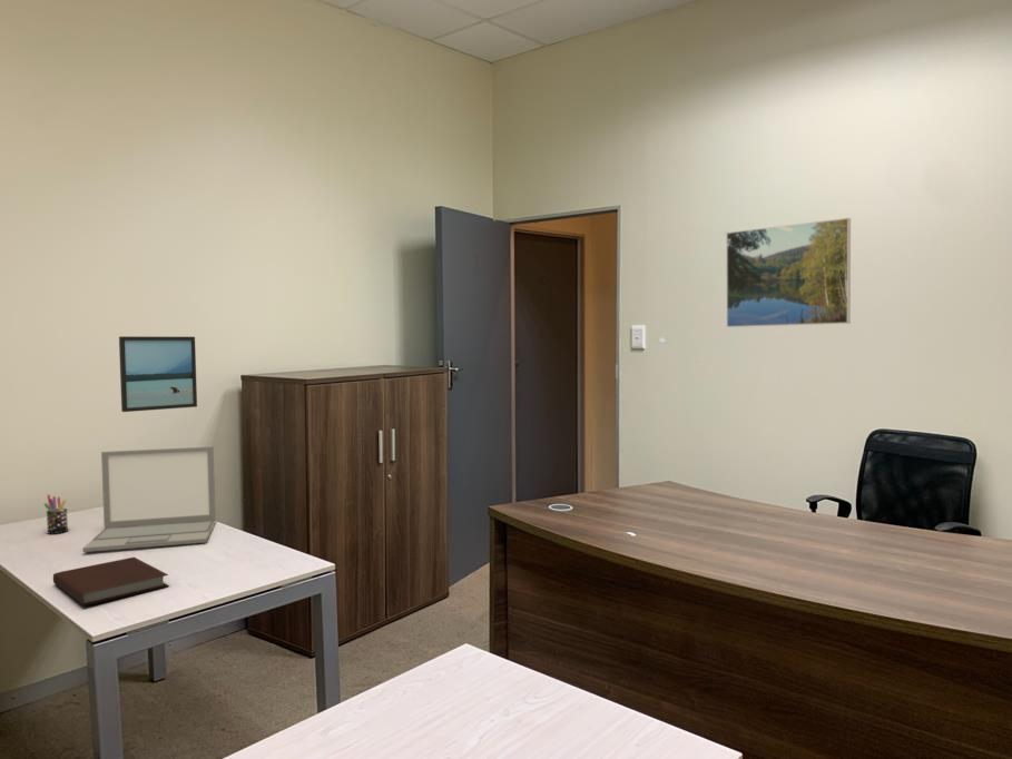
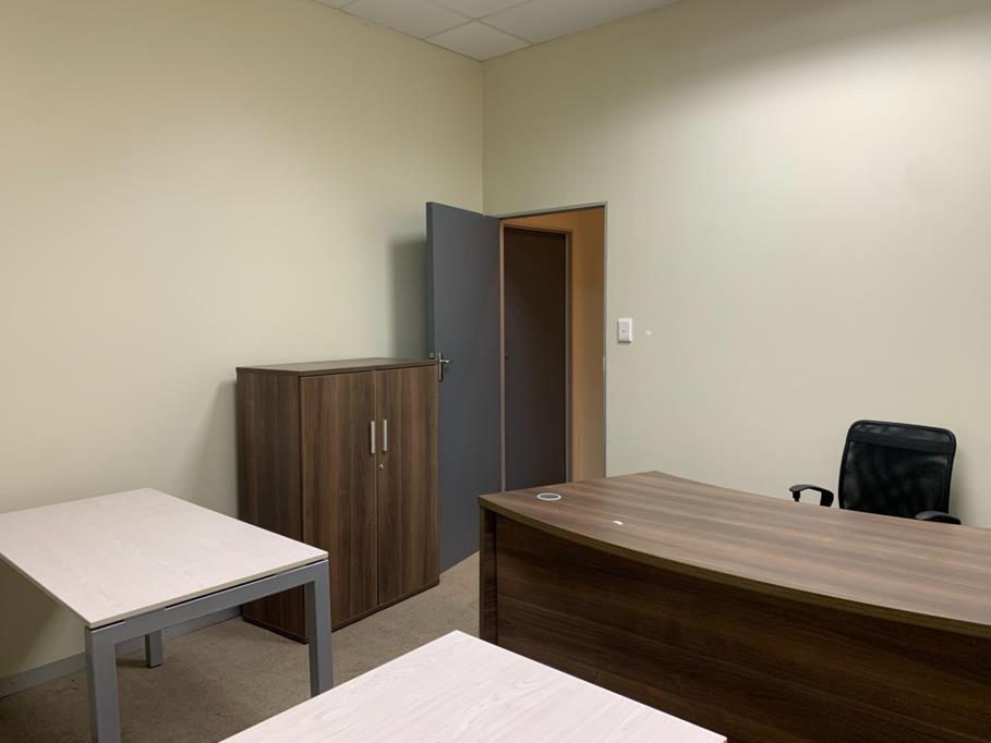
- notebook (110, 579)
- pen holder (53, 513)
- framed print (785, 275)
- laptop (153, 495)
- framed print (159, 373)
